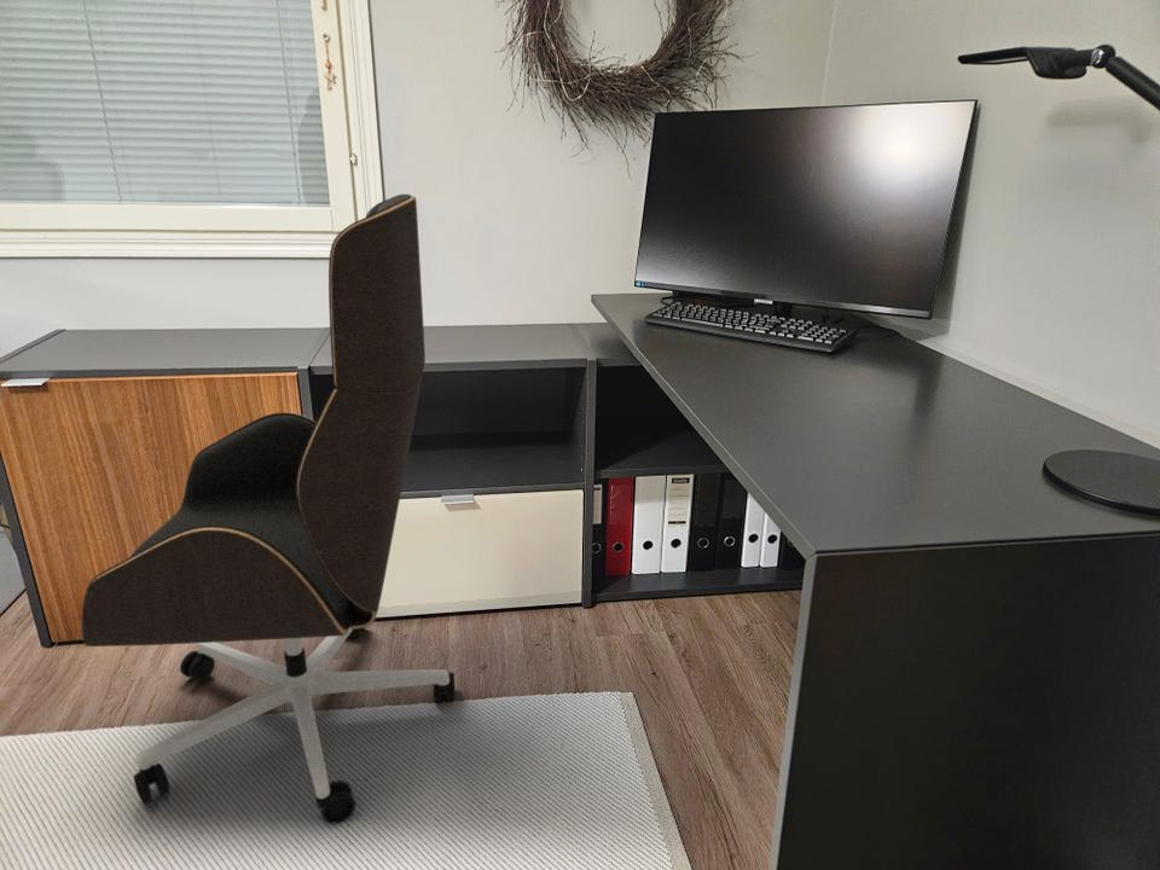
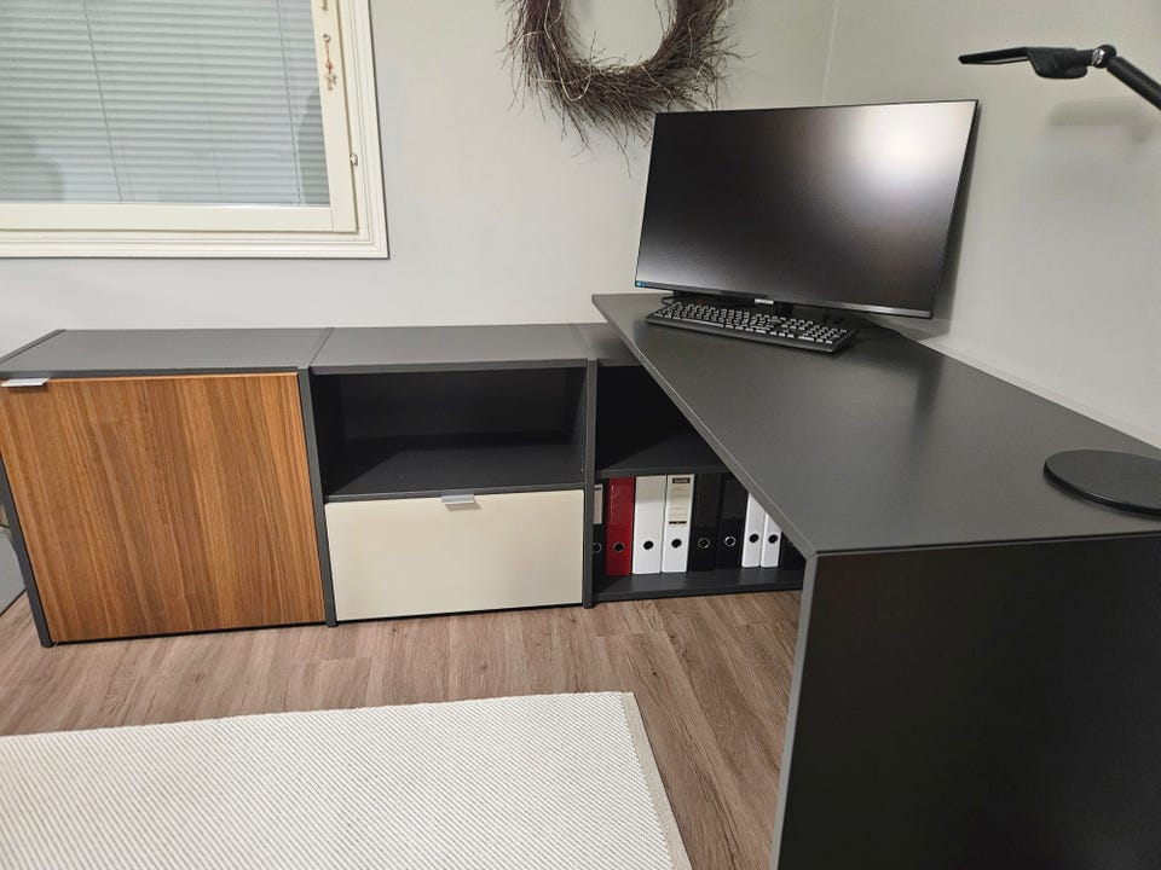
- office chair (282, 486)
